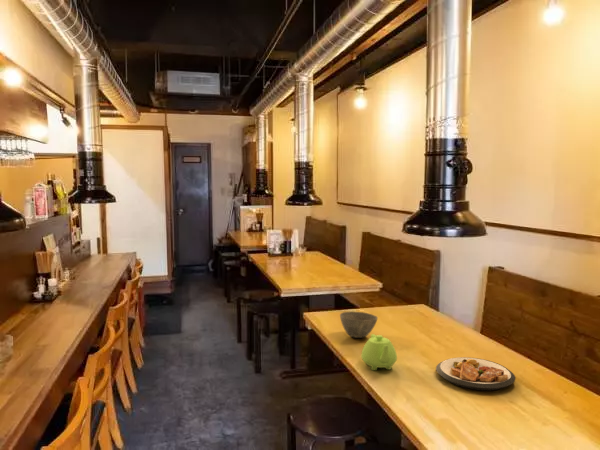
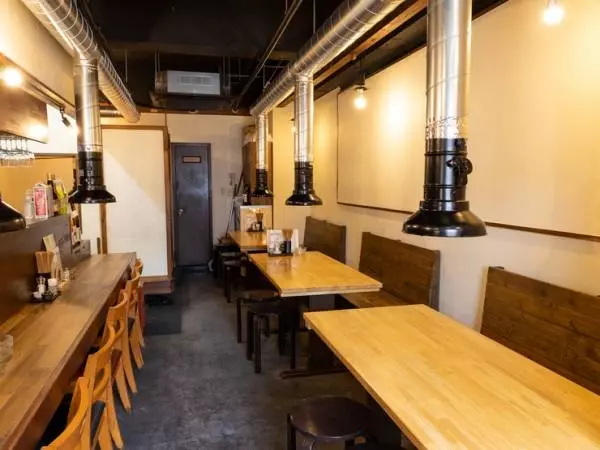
- teapot (379, 351)
- plate (474, 370)
- bowl (358, 325)
